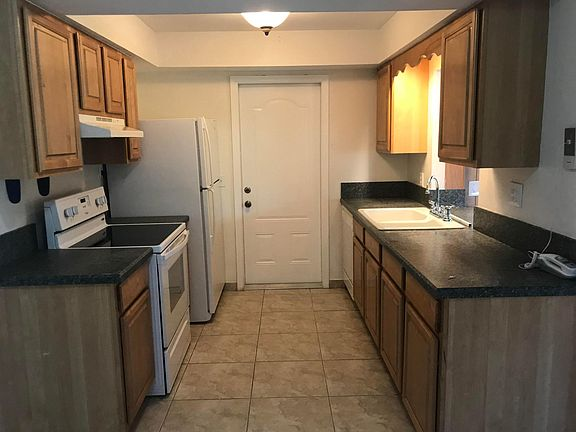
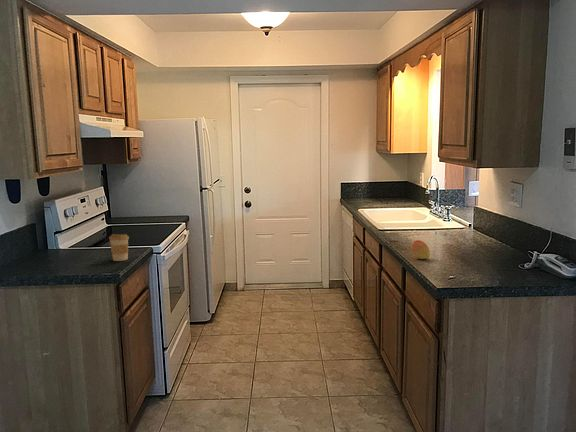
+ fruit (420, 249)
+ coffee cup (119, 246)
